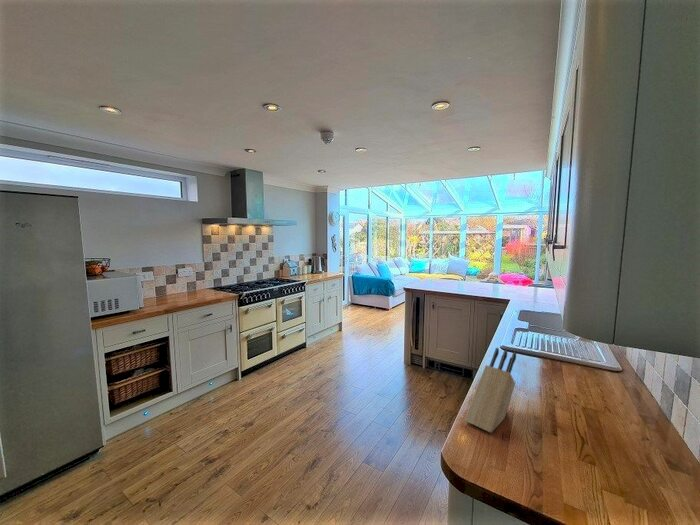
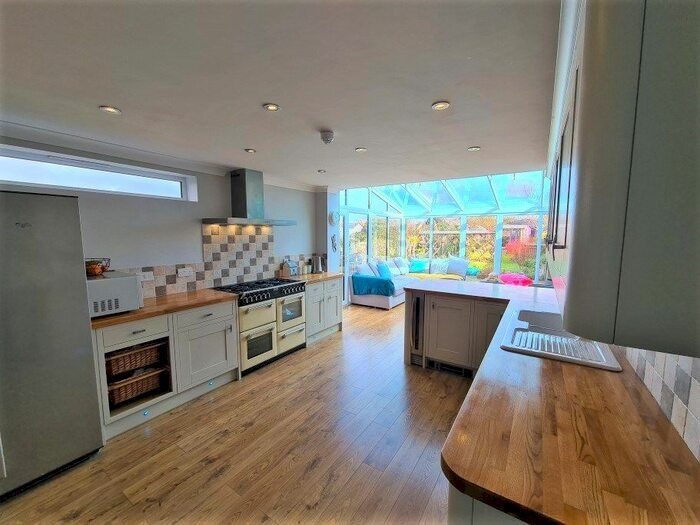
- knife block (493, 385)
